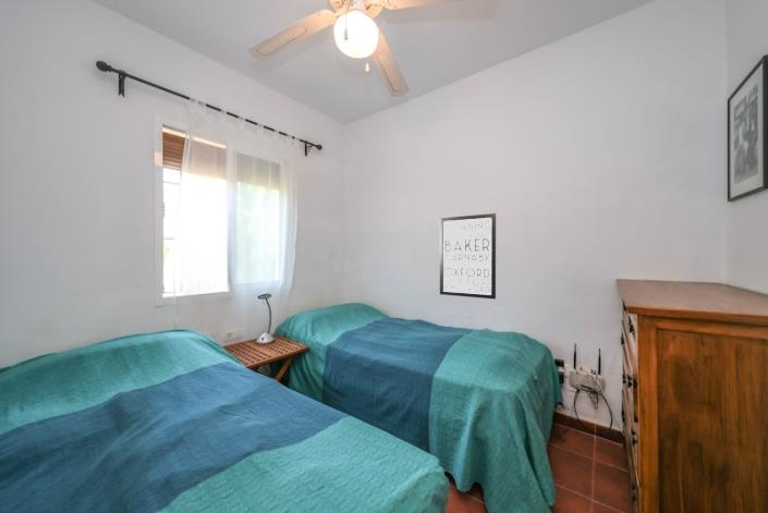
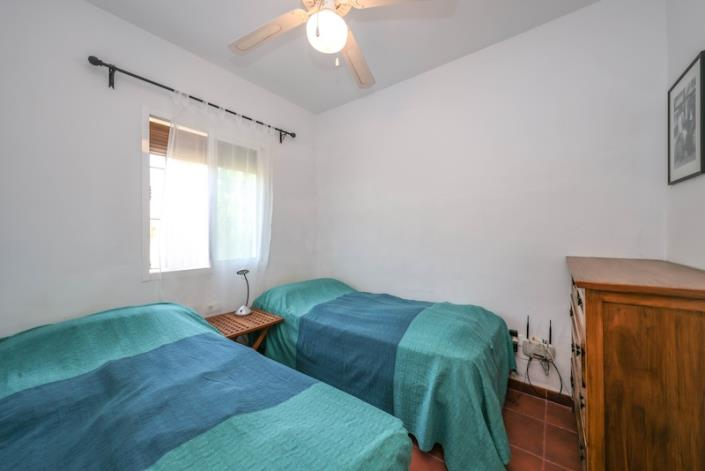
- wall art (466, 256)
